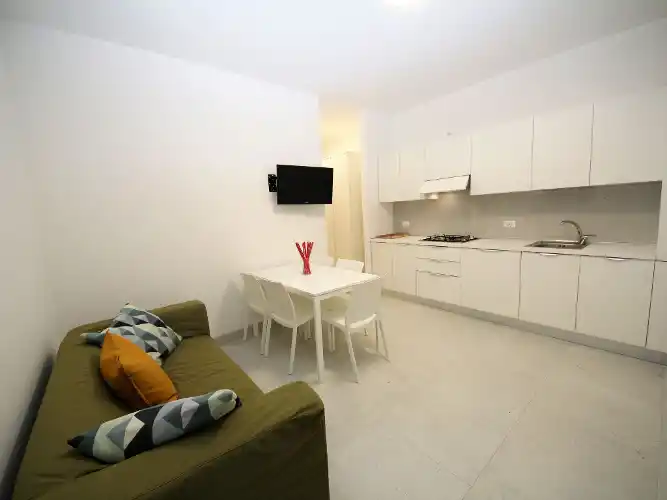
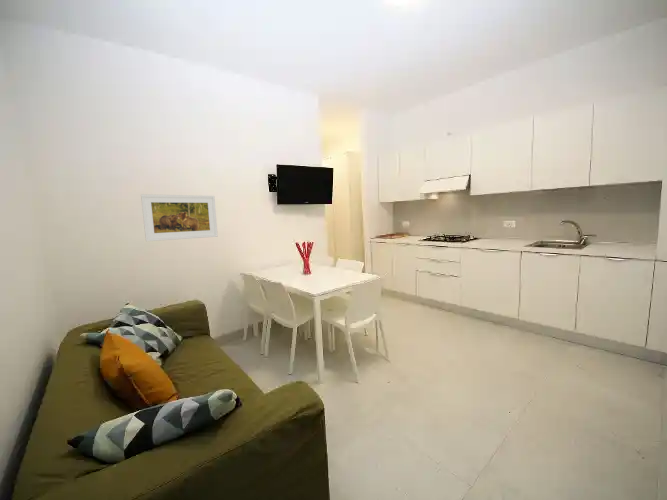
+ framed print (182, 217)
